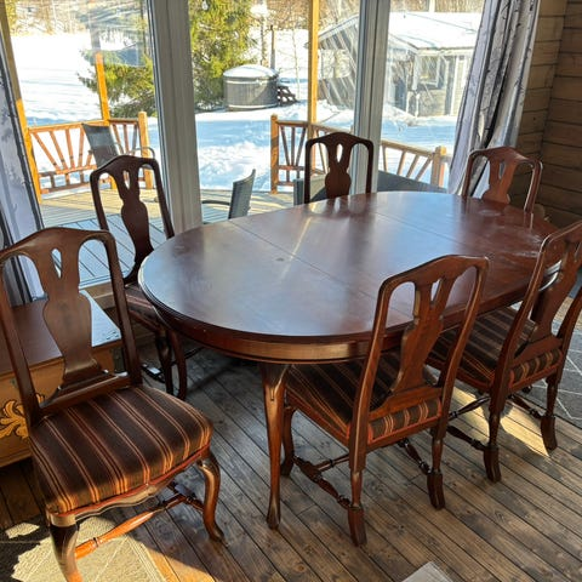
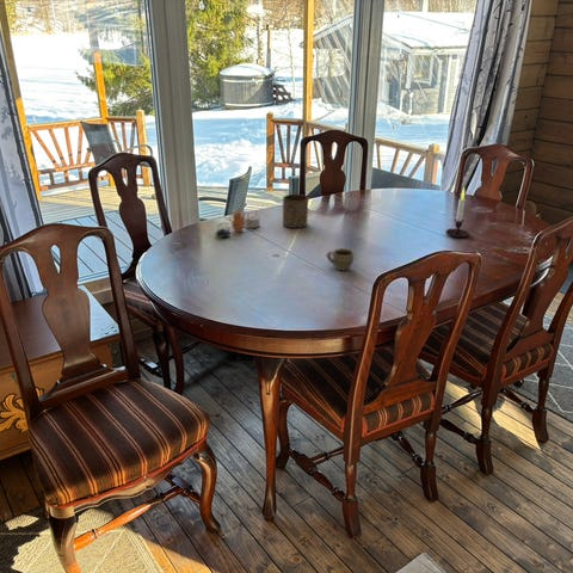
+ candle (458, 211)
+ cup (295, 210)
+ cup (339, 259)
+ teapot (239, 220)
